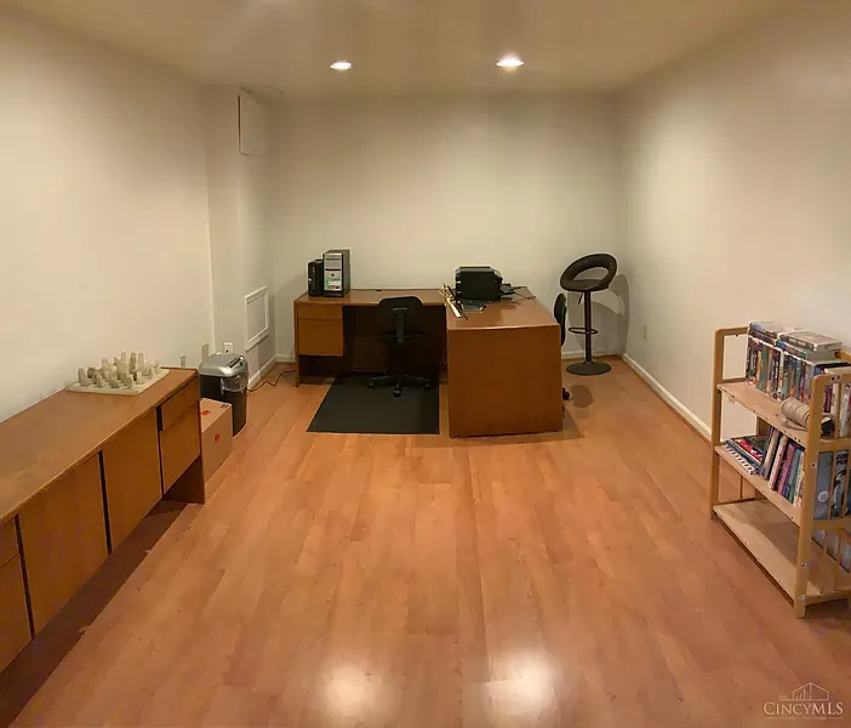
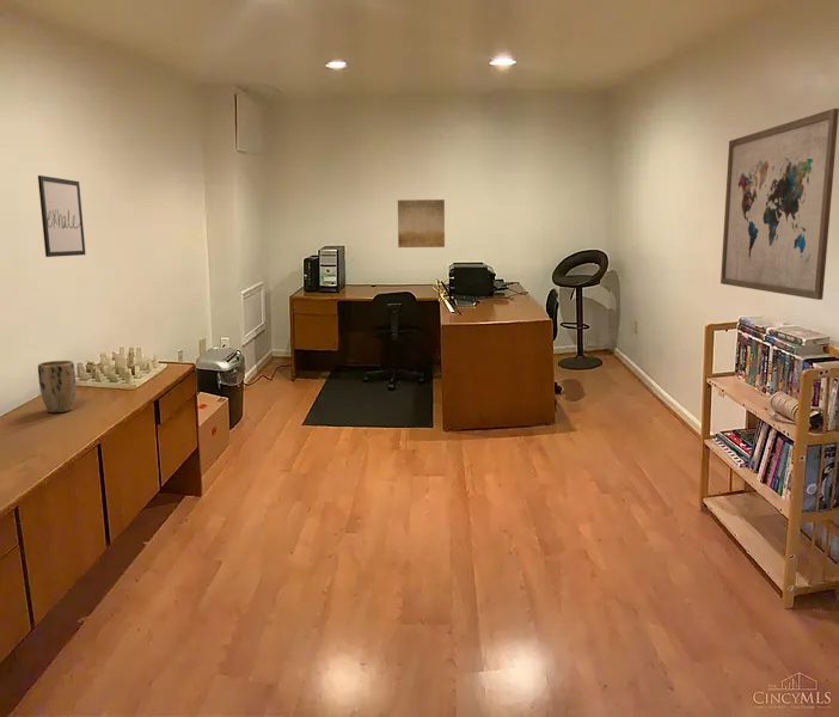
+ wall art (421, 223)
+ wall art (770, 210)
+ plant pot (57, 386)
+ wall art (62, 217)
